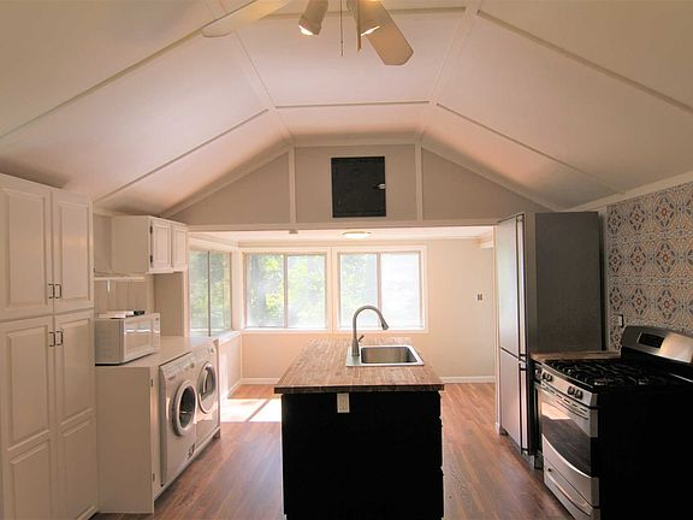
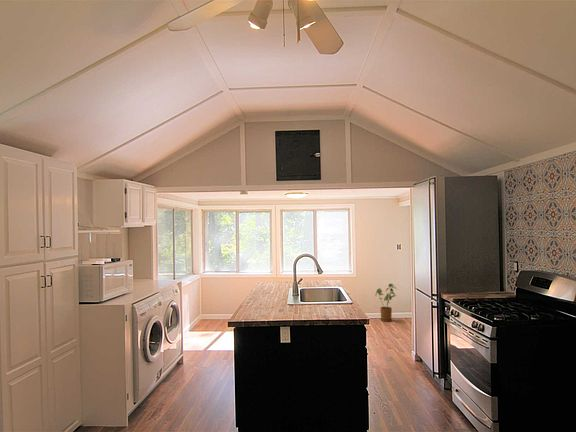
+ house plant (388, 302)
